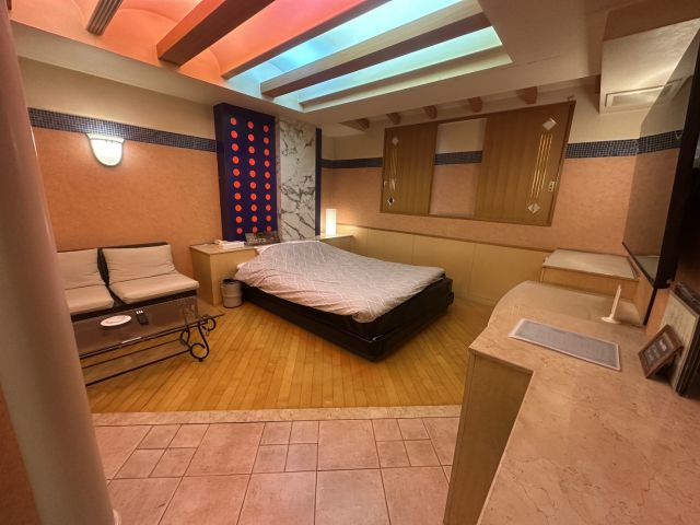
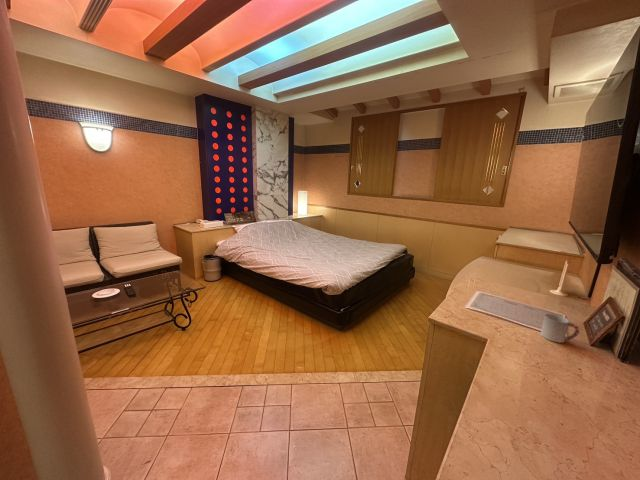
+ cup (559, 329)
